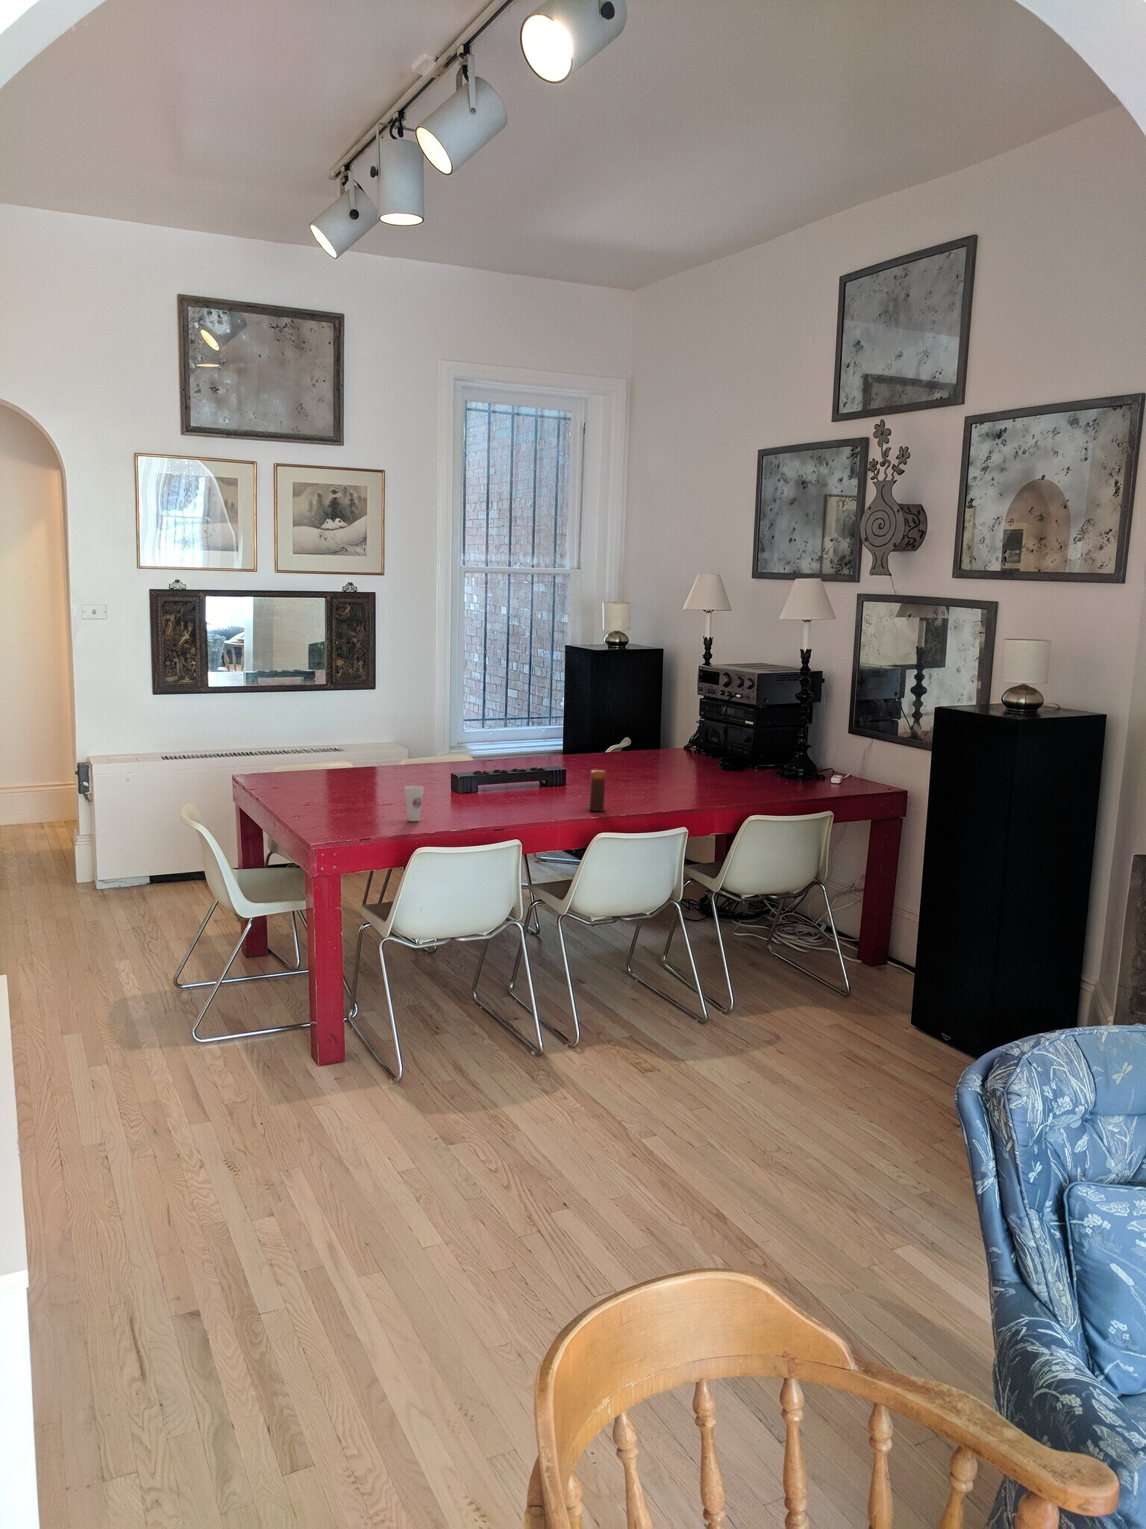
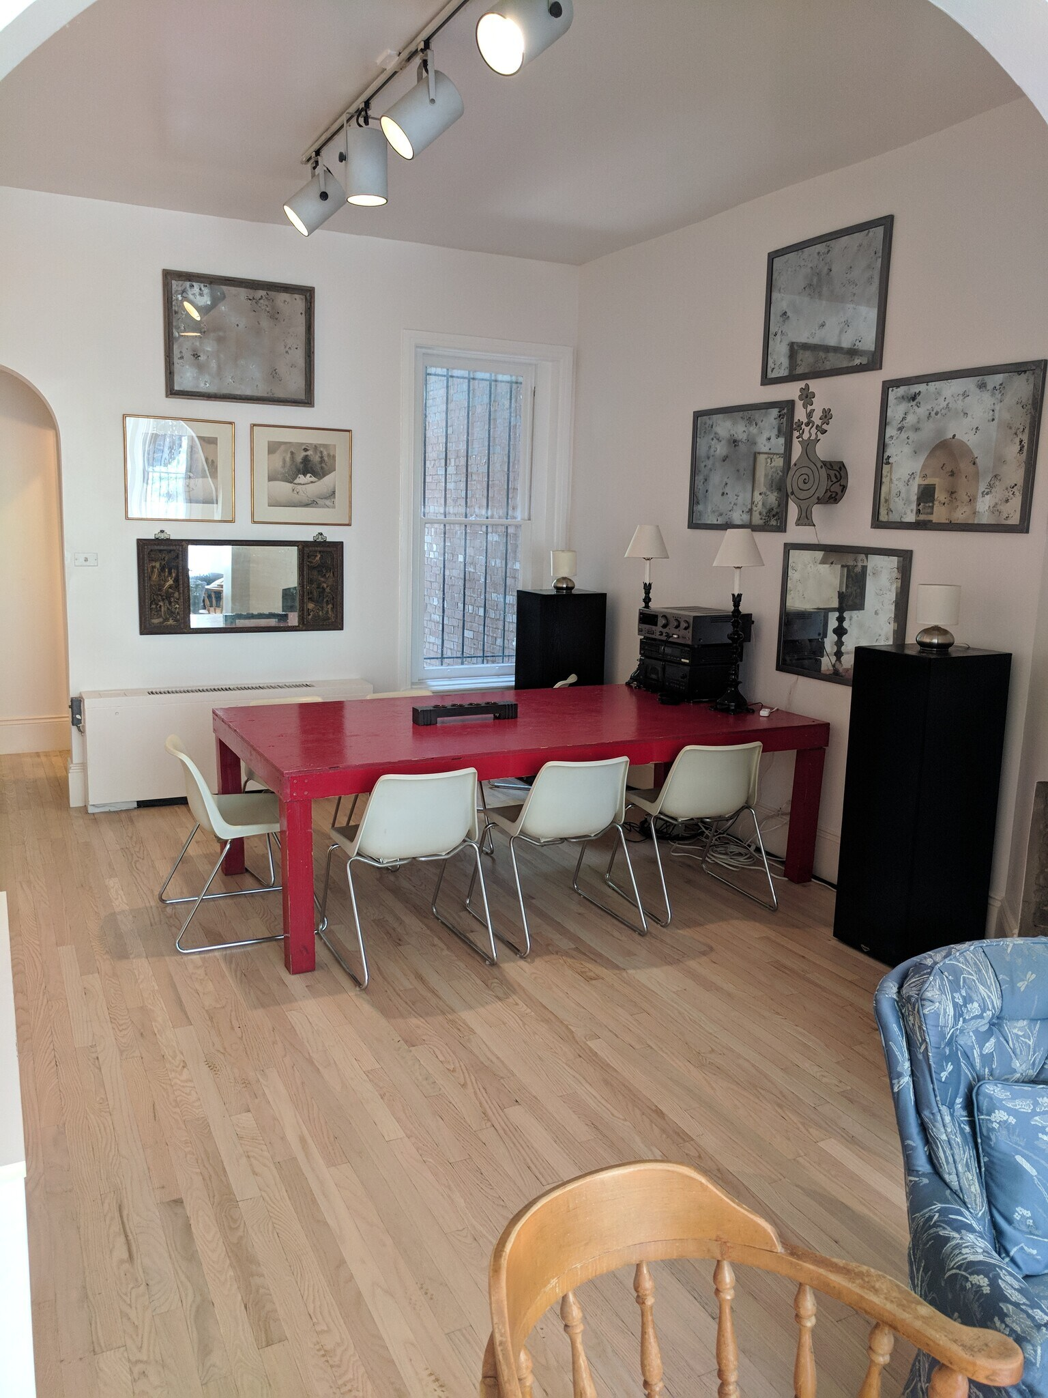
- cup (413, 803)
- candle (597, 790)
